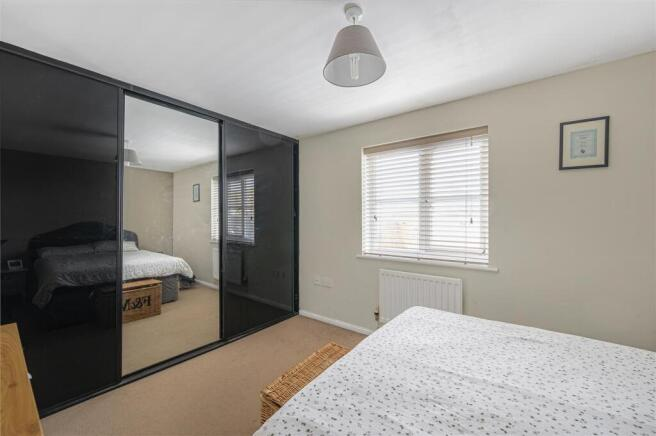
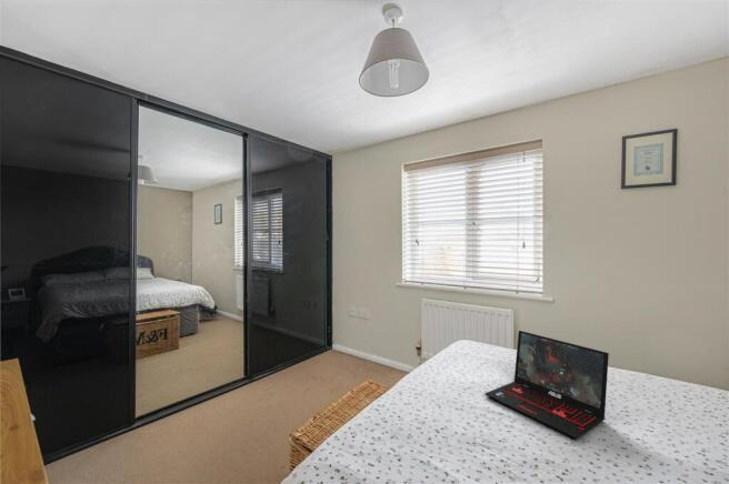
+ laptop (542, 375)
